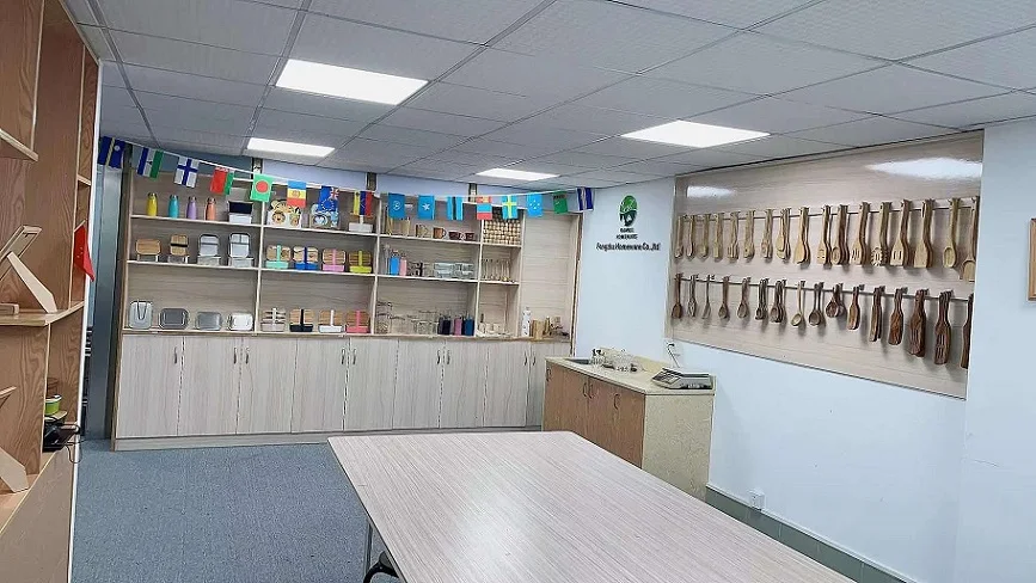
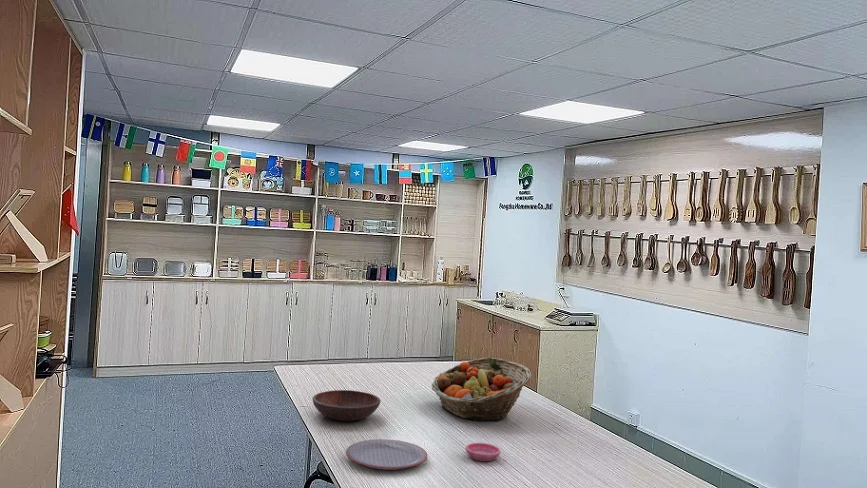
+ plate (386, 455)
+ wooden bowl (346, 407)
+ saucer (482, 452)
+ fruit basket (480, 387)
